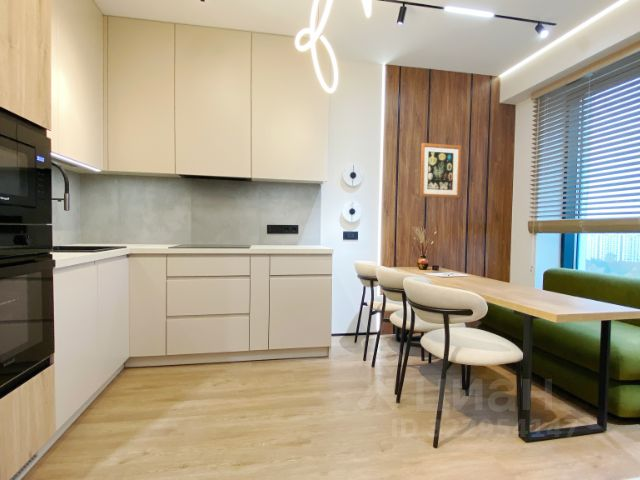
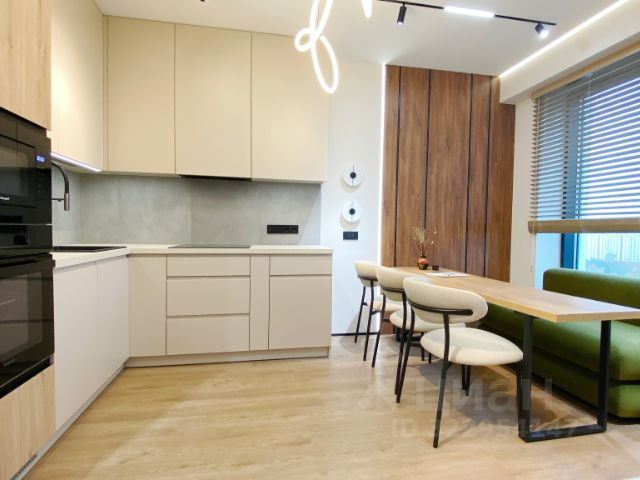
- wall art (440, 170)
